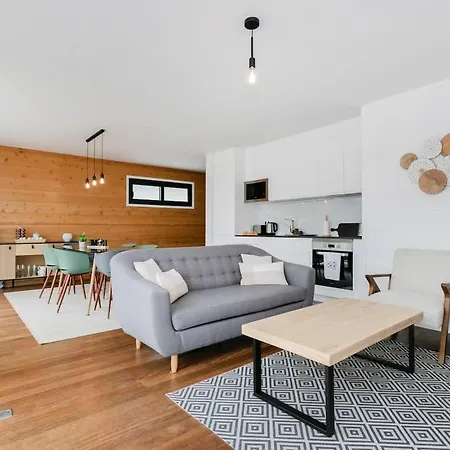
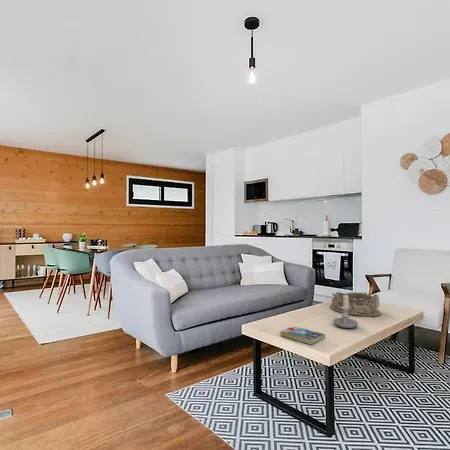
+ book (302, 334)
+ candle (345, 310)
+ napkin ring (354, 302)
